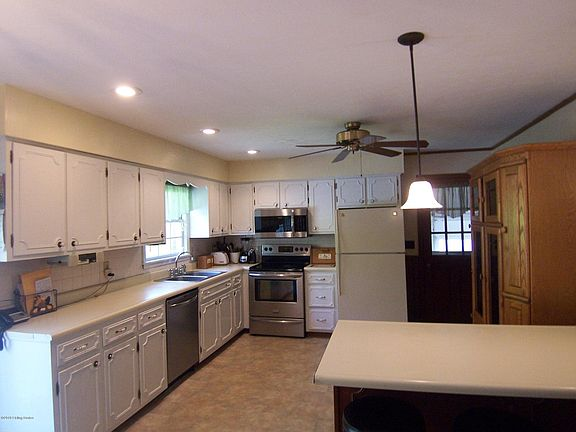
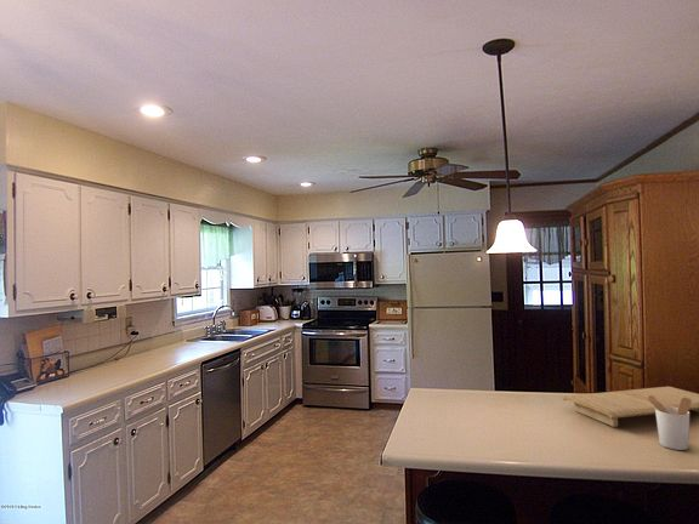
+ utensil holder (666, 420)
+ cutting board (641, 405)
